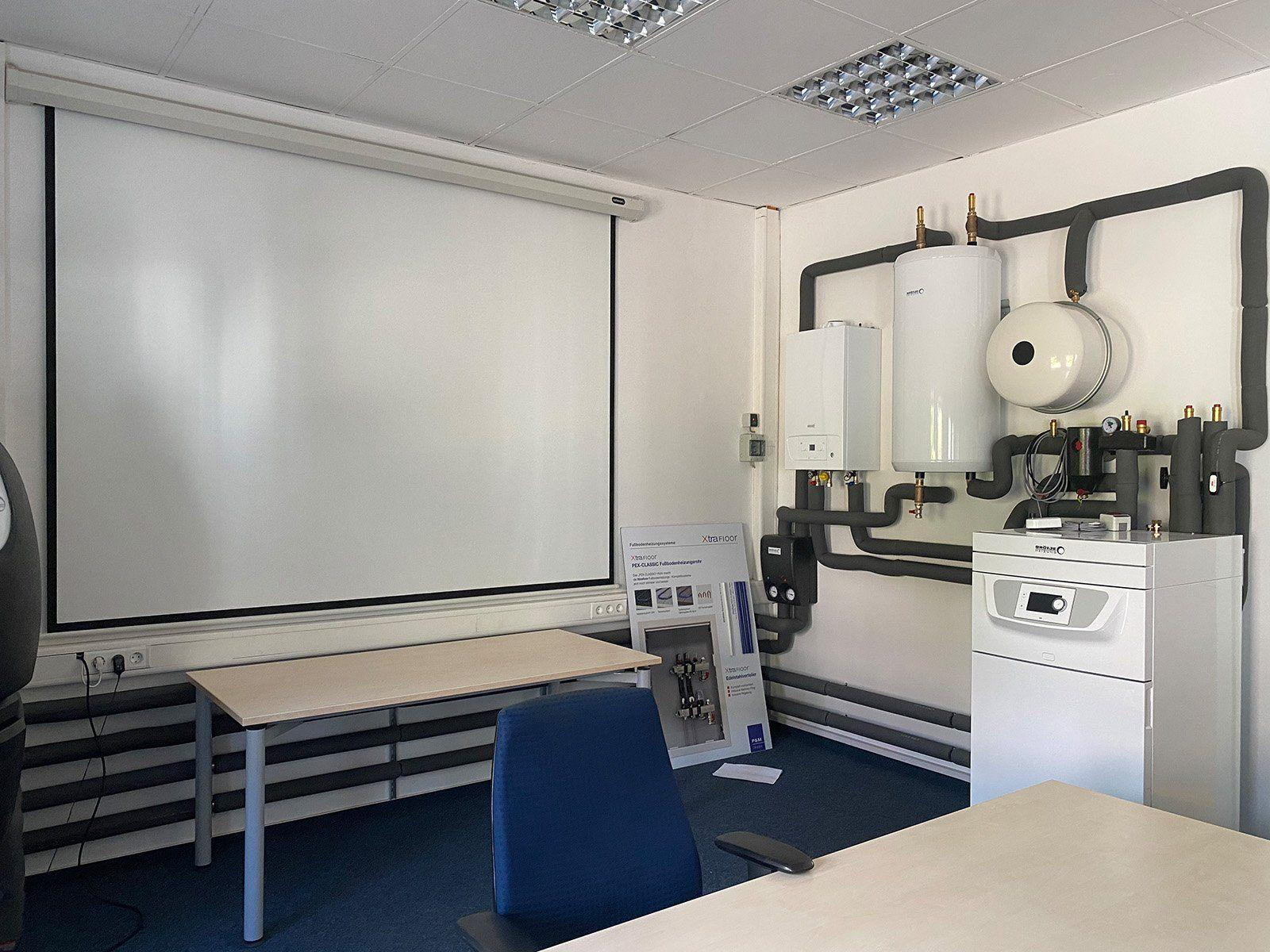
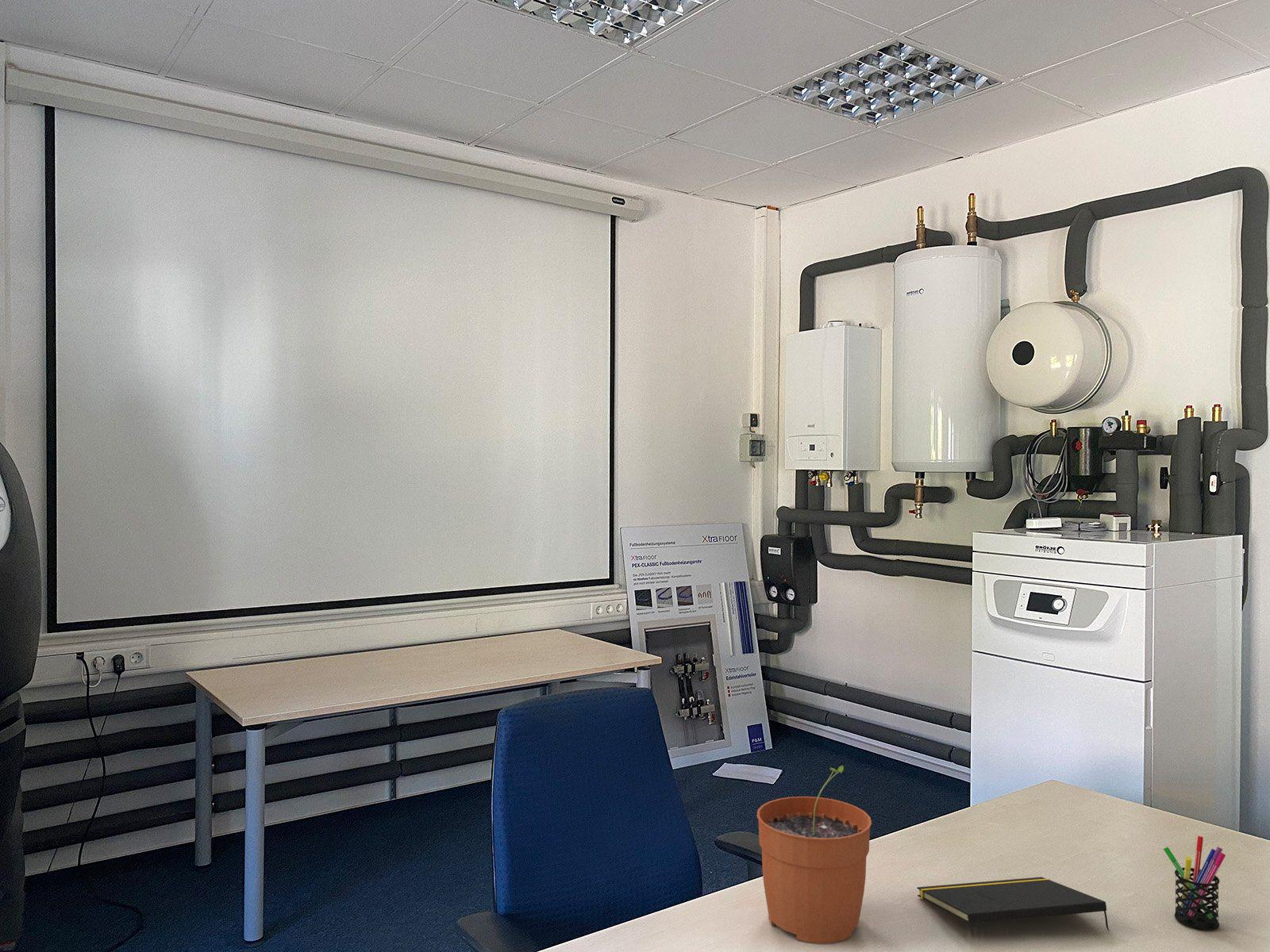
+ plant pot (813, 842)
+ notepad (1007, 898)
+ pen holder (1191, 879)
